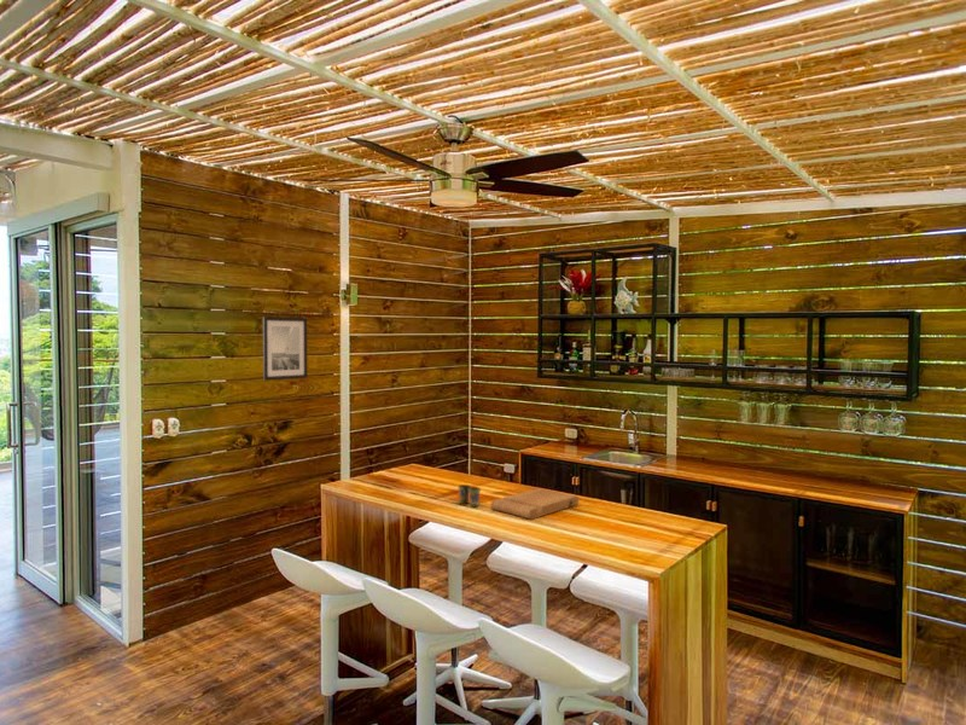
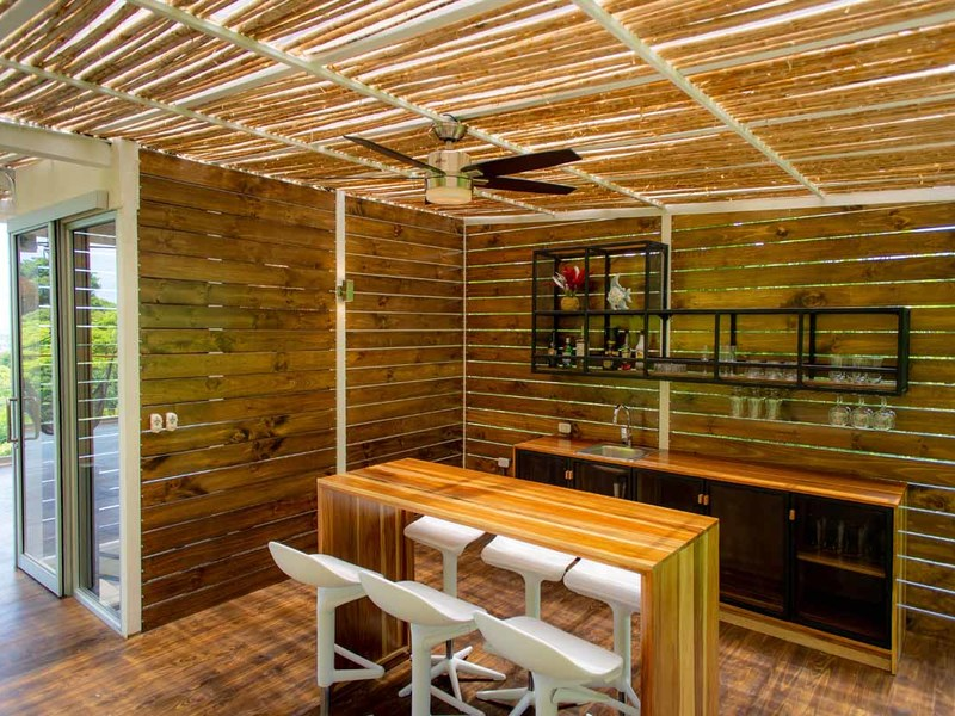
- cutting board (535, 501)
- wall art (285, 348)
- cup (470, 495)
